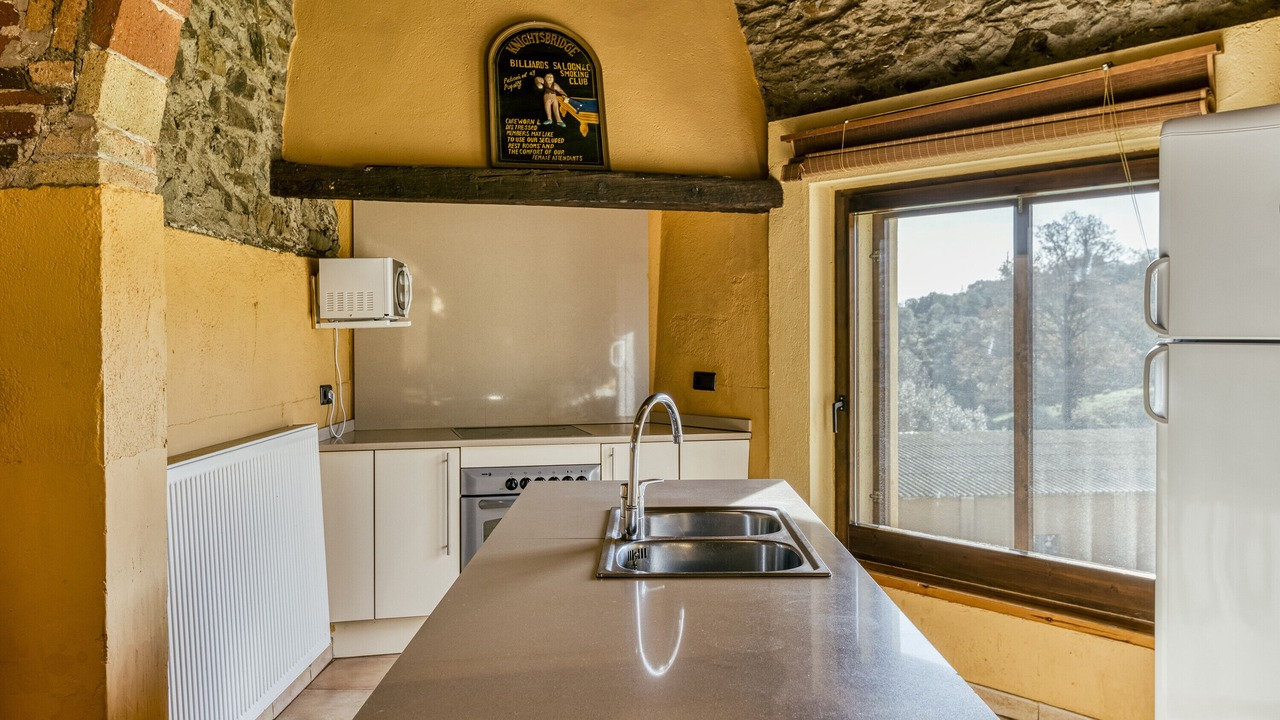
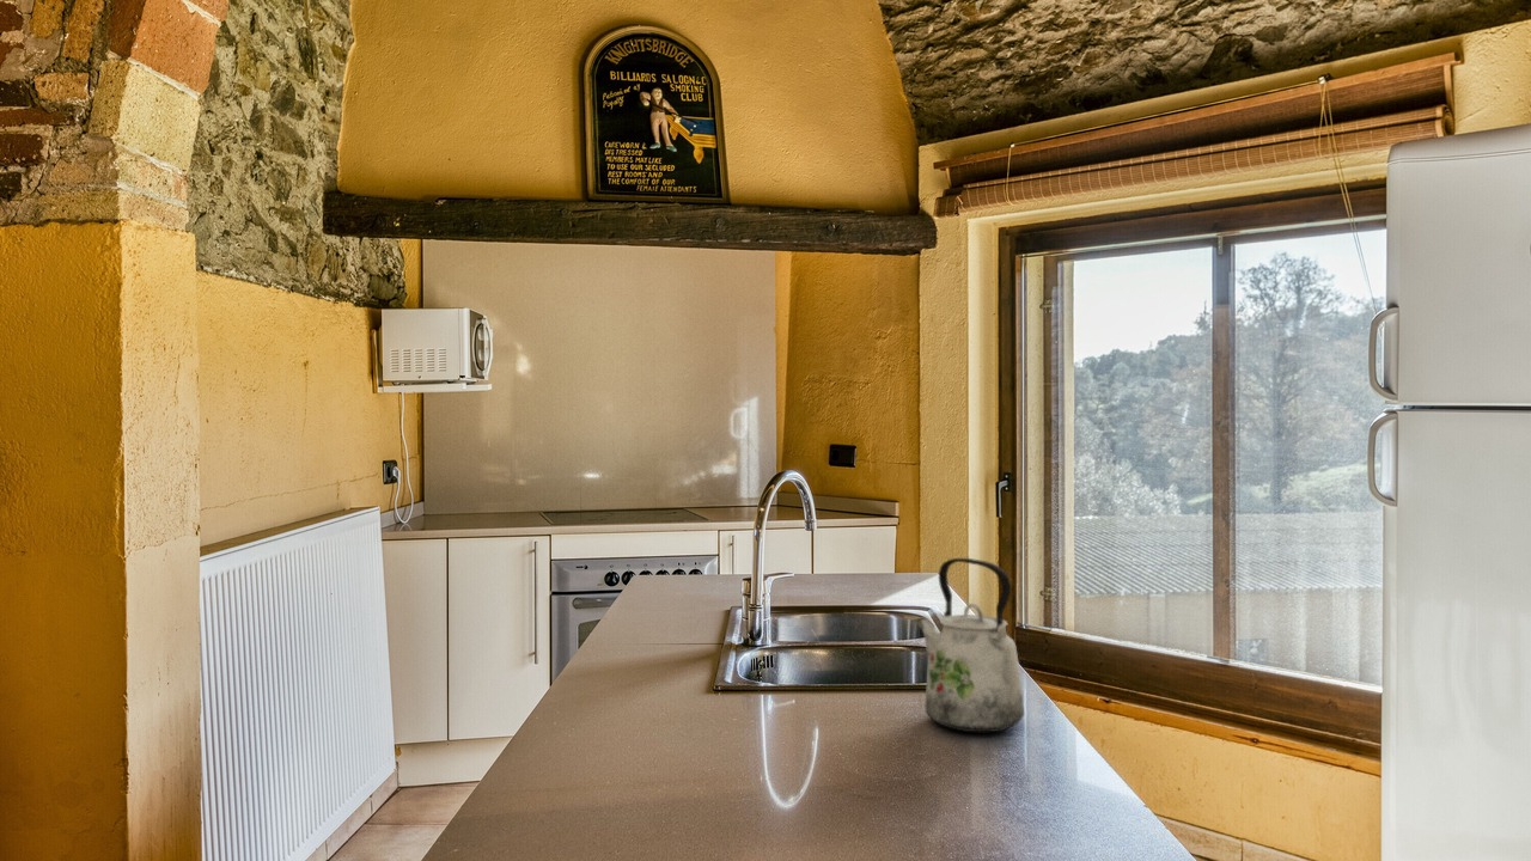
+ kettle (960, 637)
